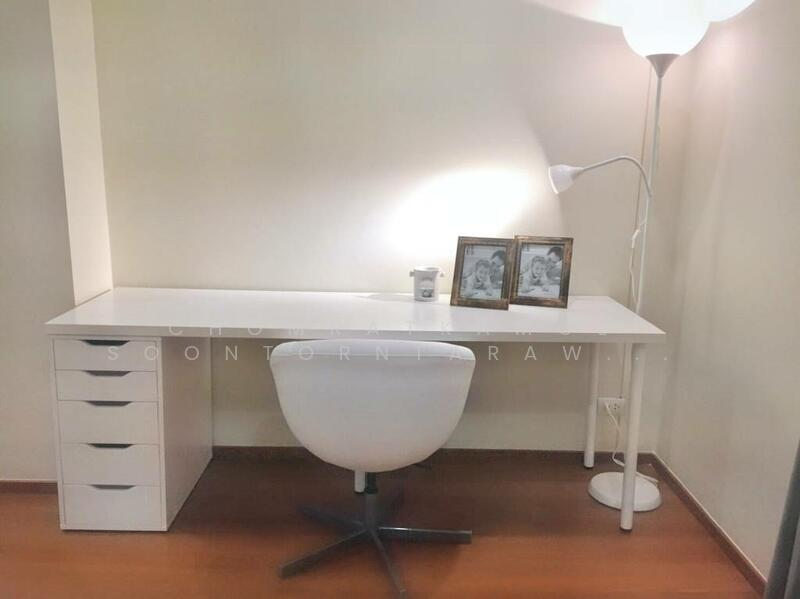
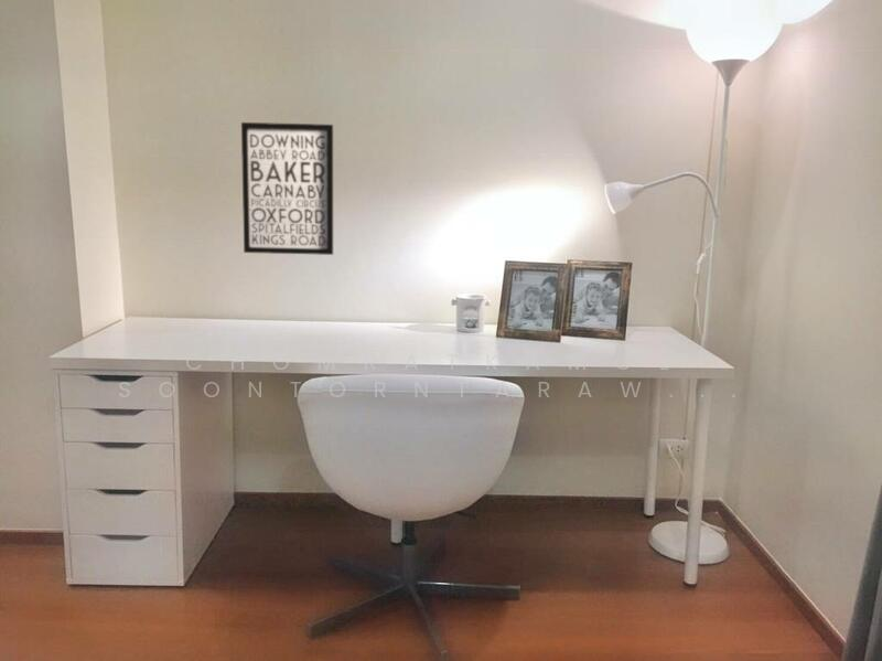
+ wall art (288, 189)
